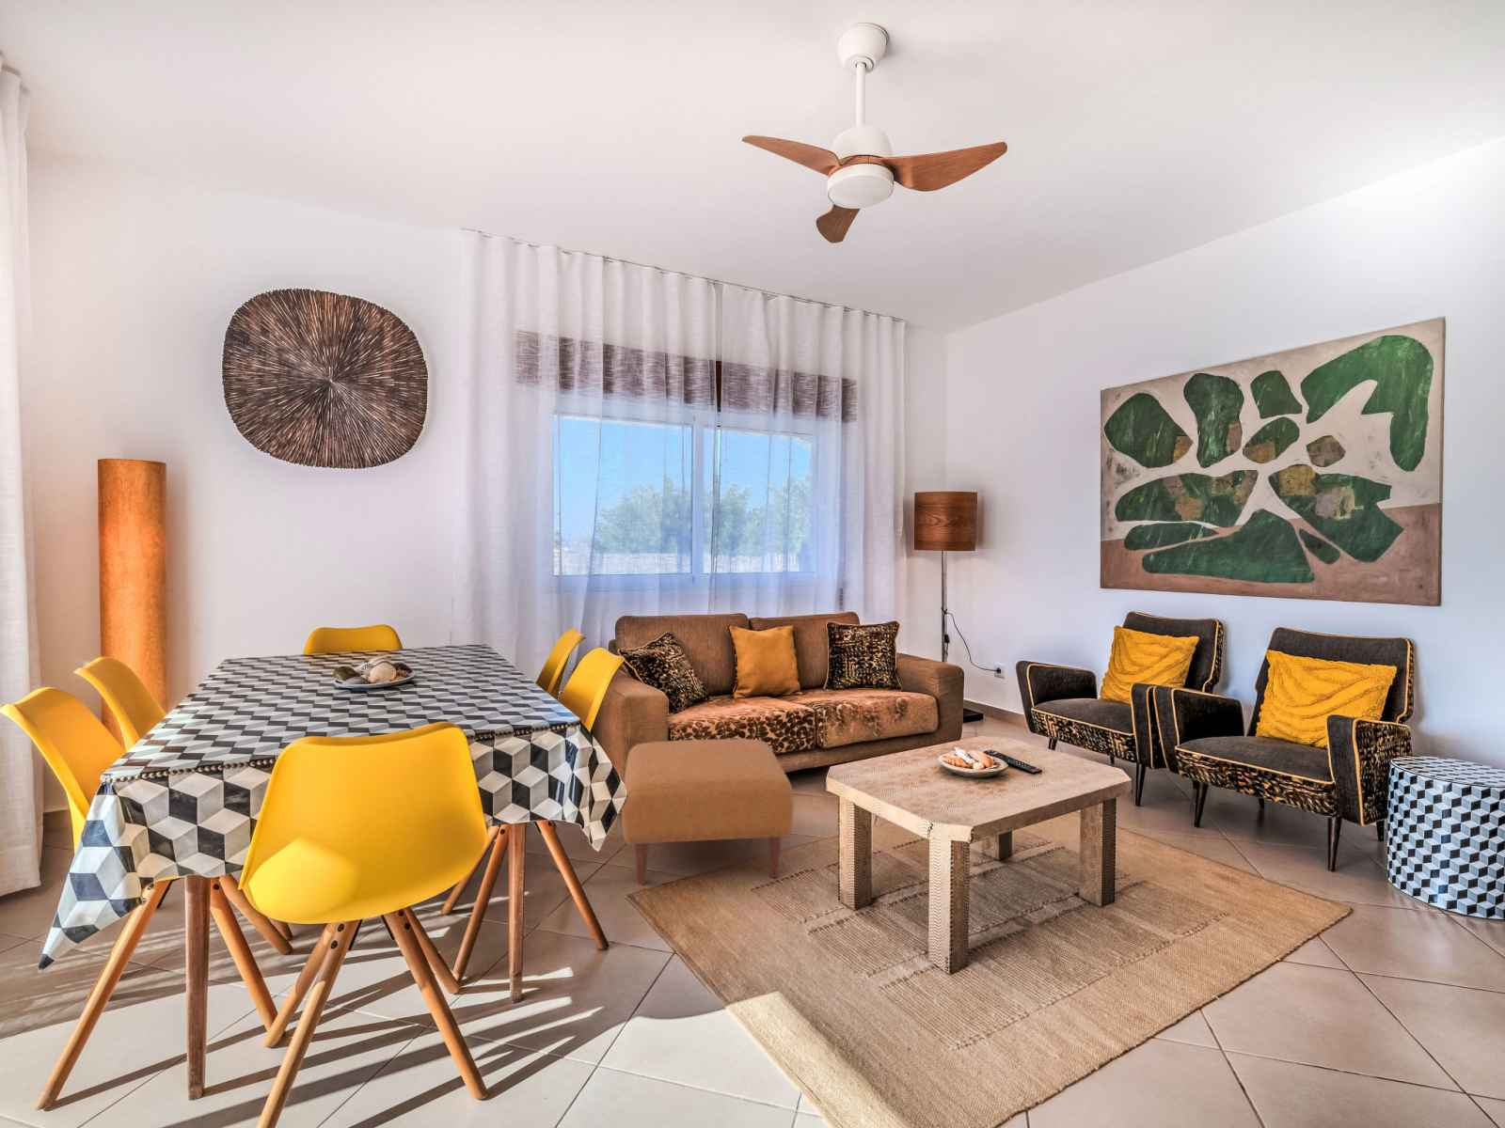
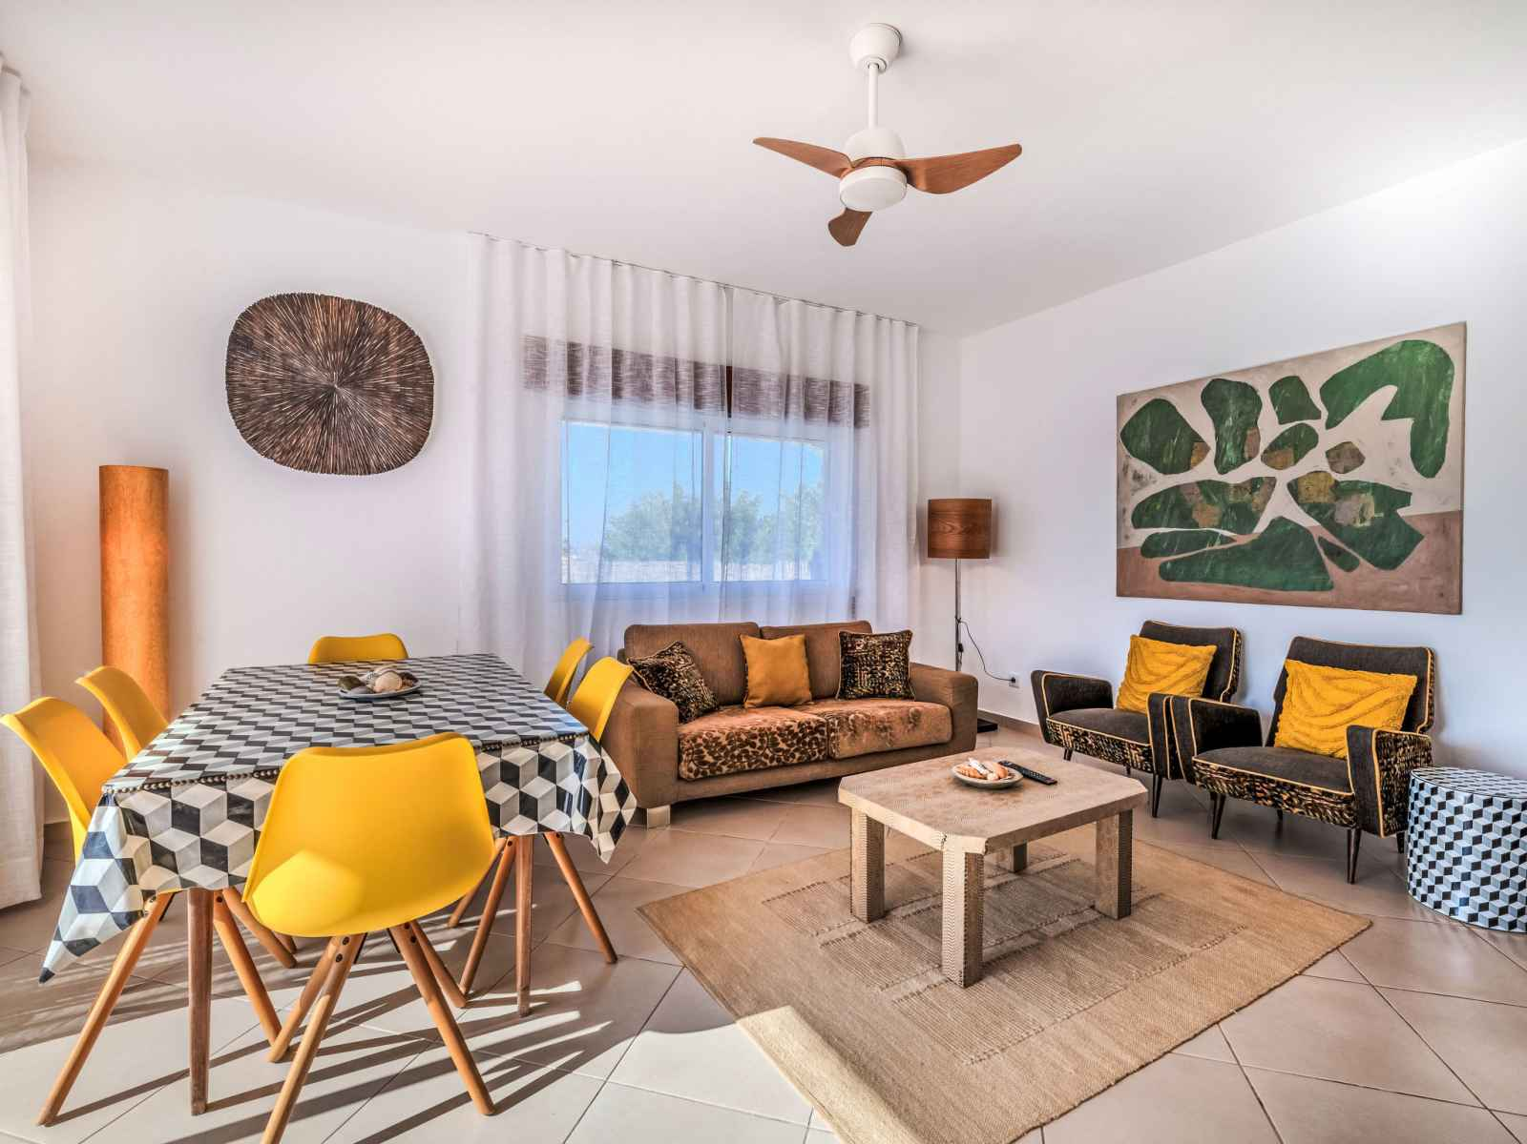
- ottoman (704, 803)
